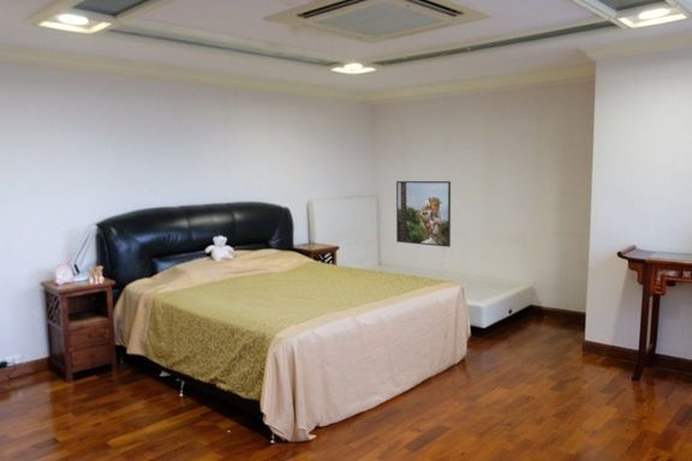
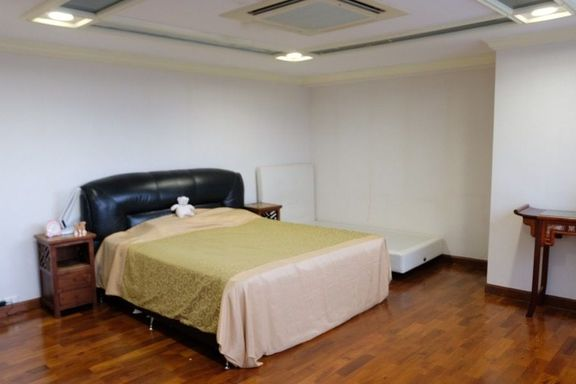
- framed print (422, 212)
